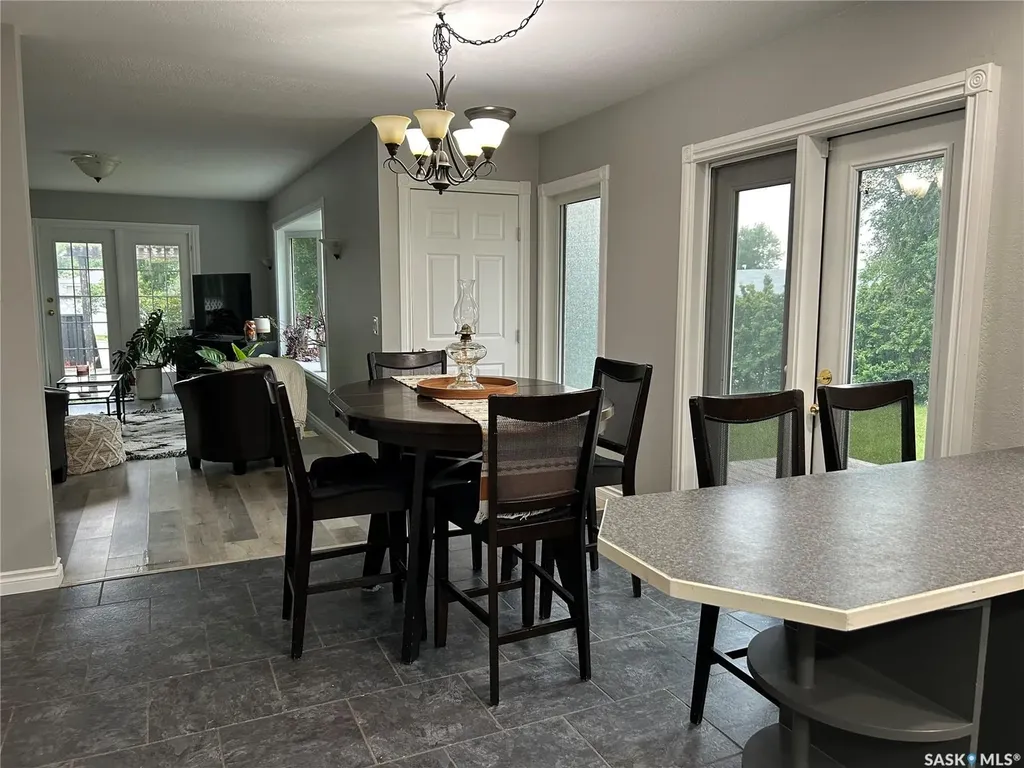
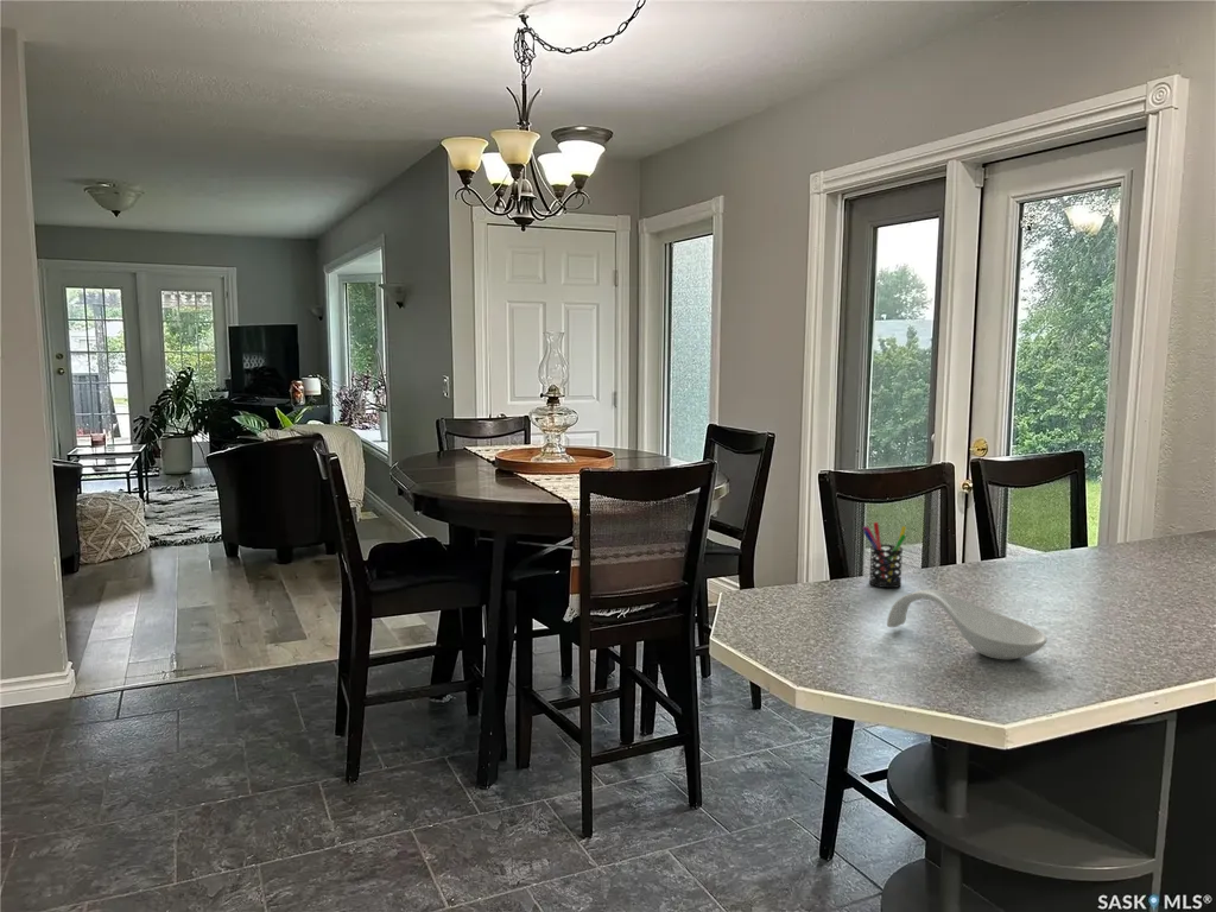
+ spoon rest (963, 621)
+ pen holder (887, 552)
